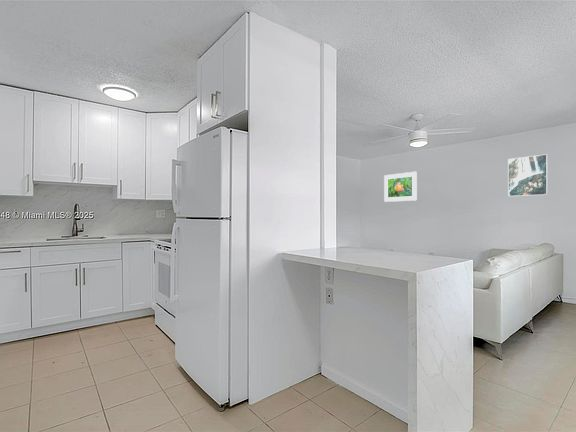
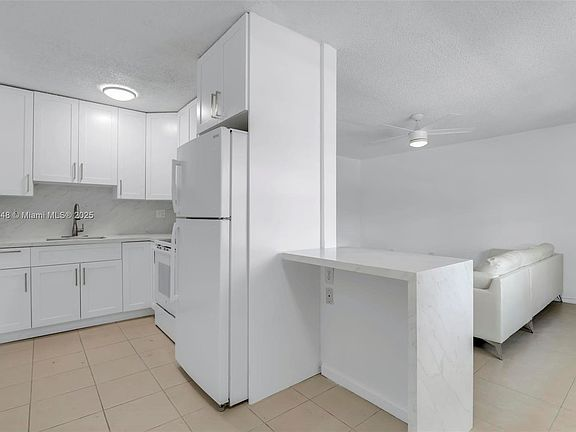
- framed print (527, 176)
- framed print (399, 187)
